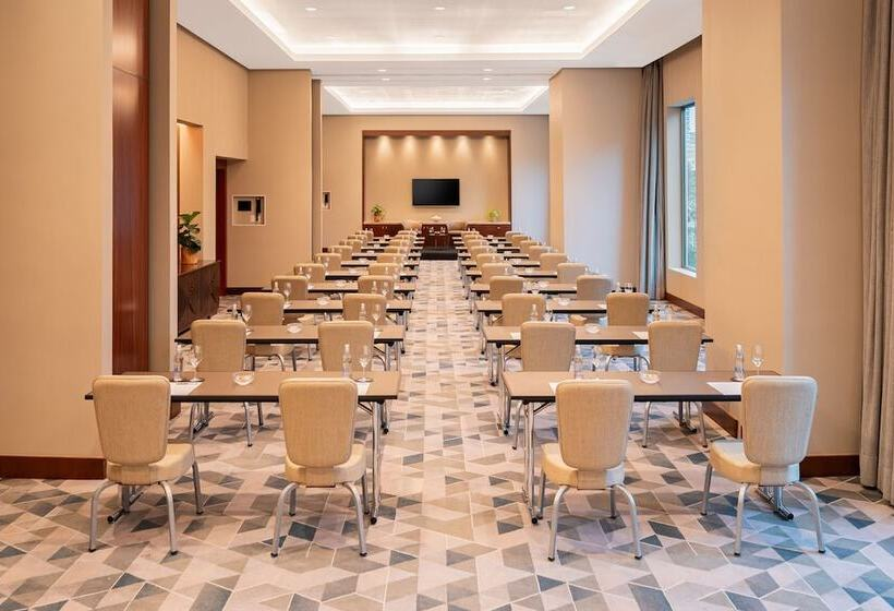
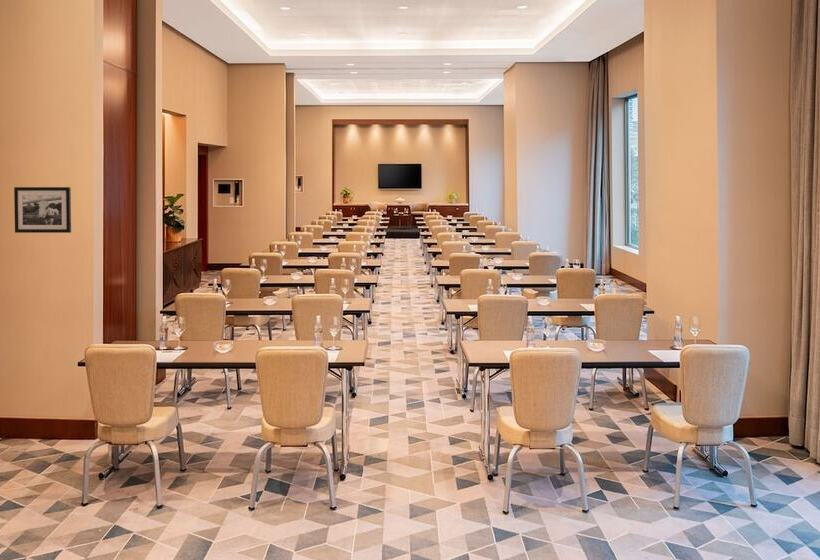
+ picture frame (42, 210)
